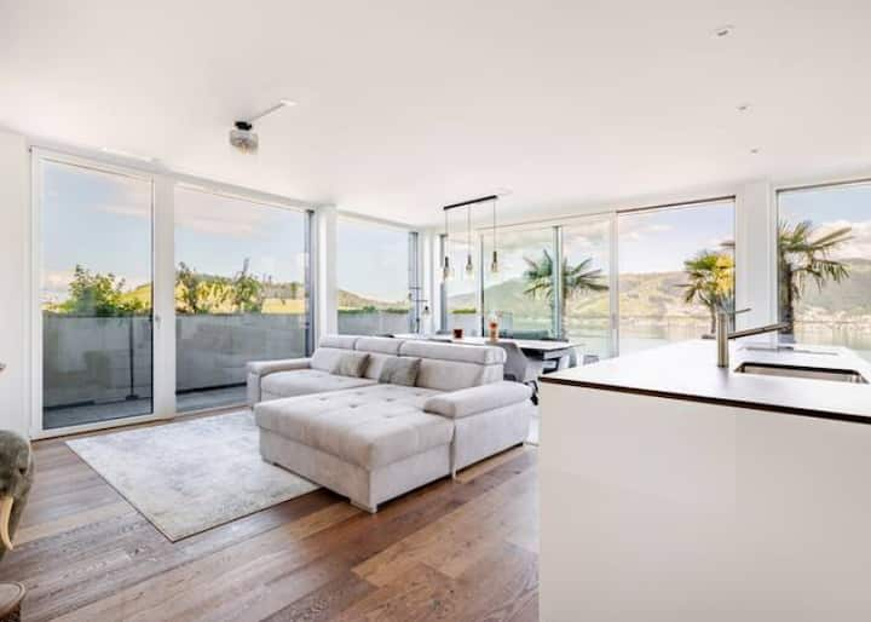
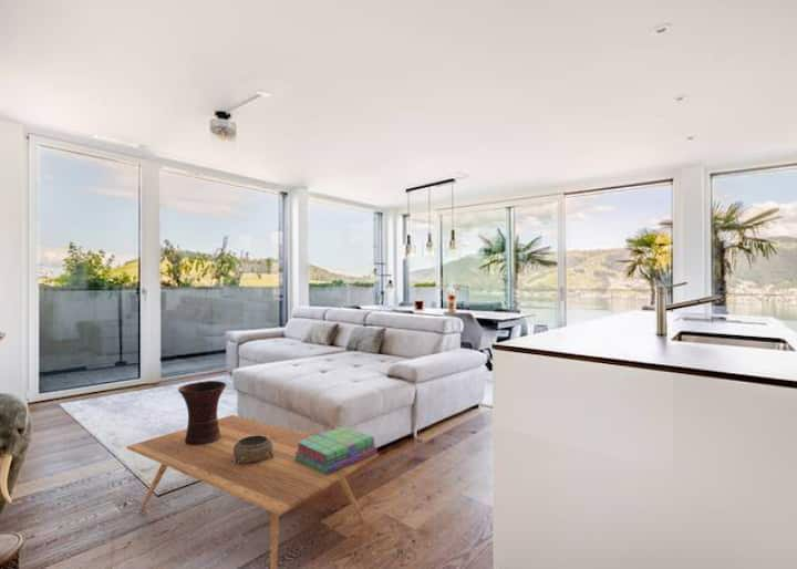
+ decorative bowl (255, 448)
+ coffee table (249, 482)
+ vase (203, 412)
+ stack of books (335, 447)
